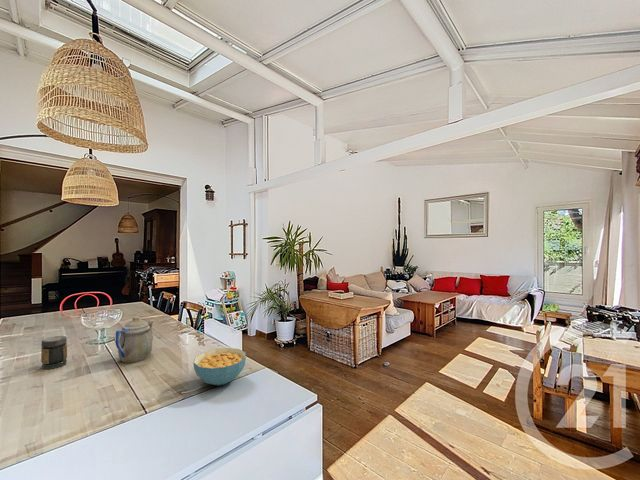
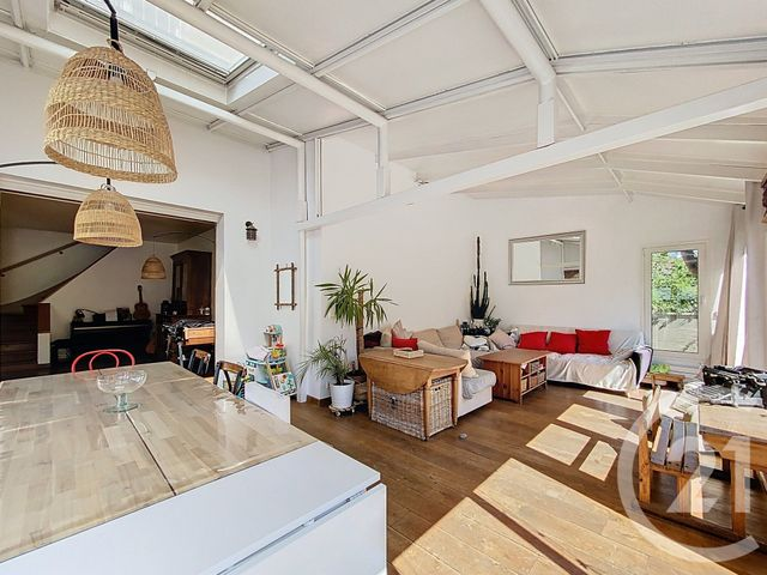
- teapot (135, 337)
- jar (54, 351)
- cereal bowl (220, 369)
